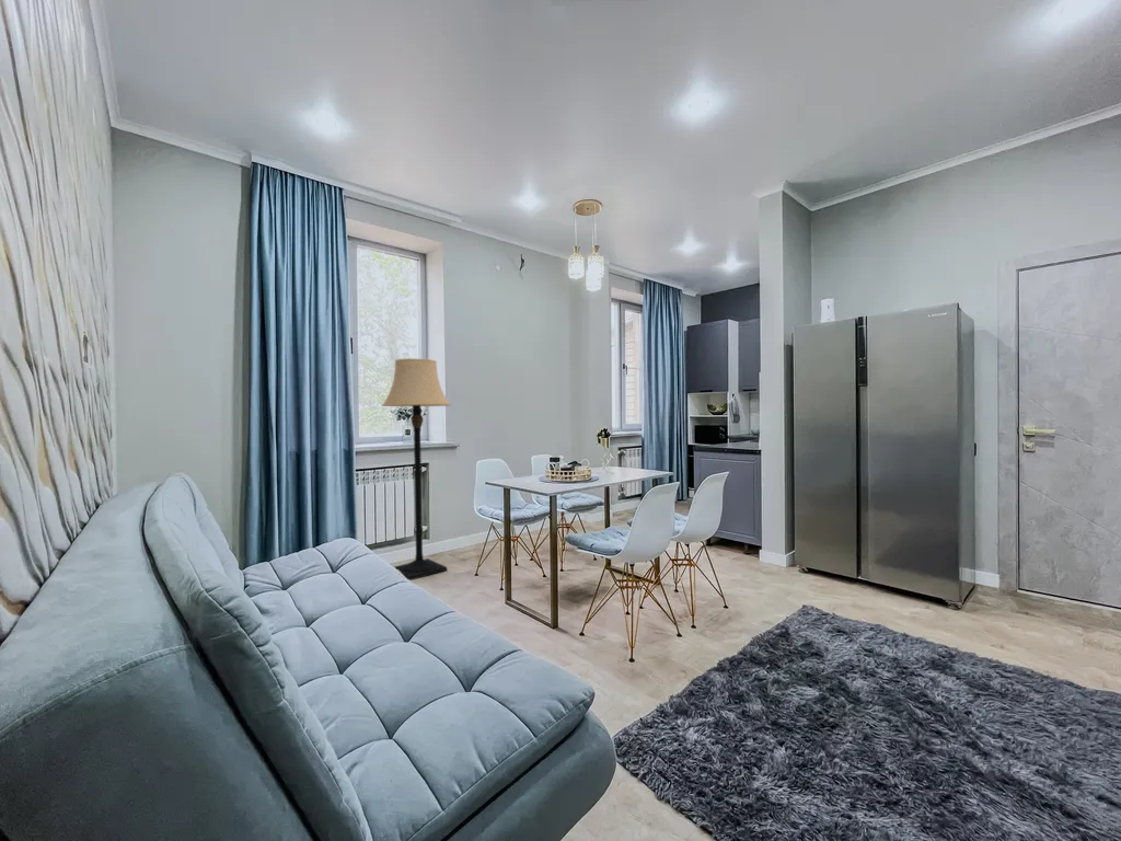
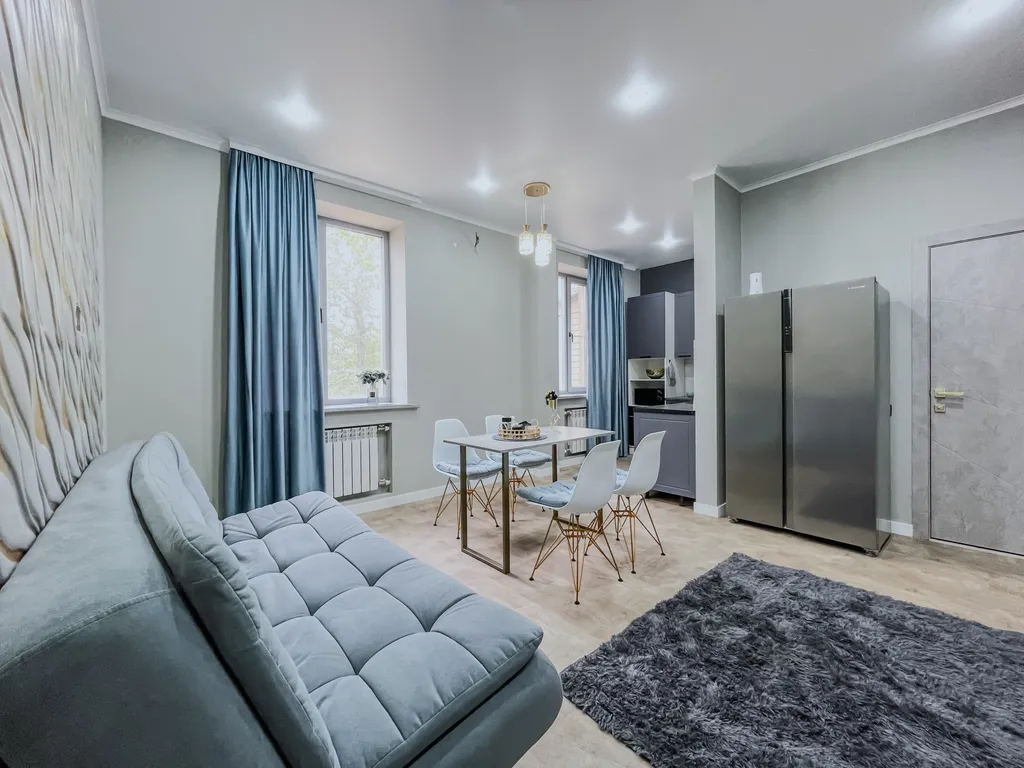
- lamp (417, 465)
